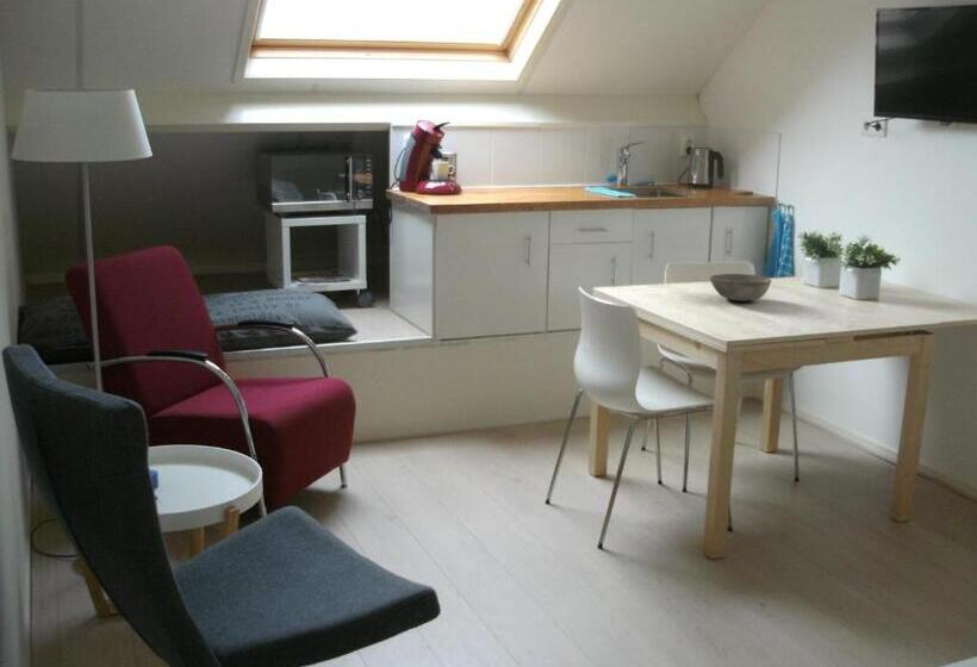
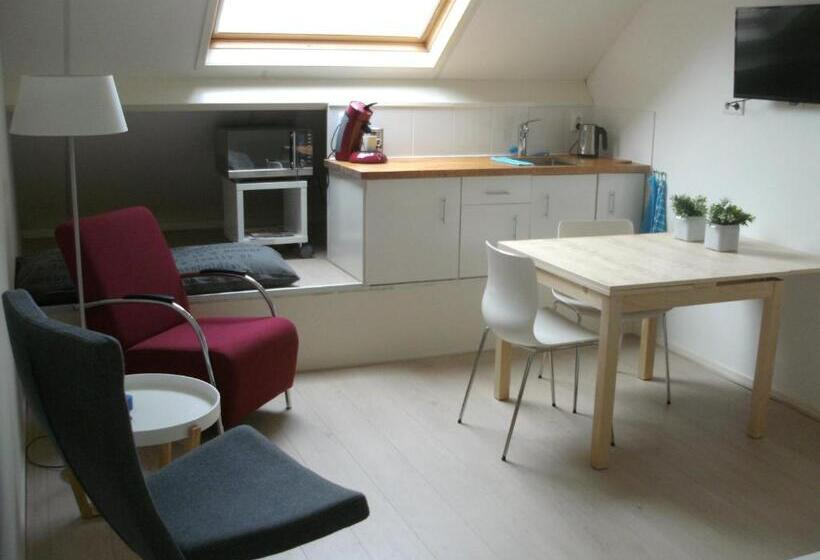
- bowl (740, 288)
